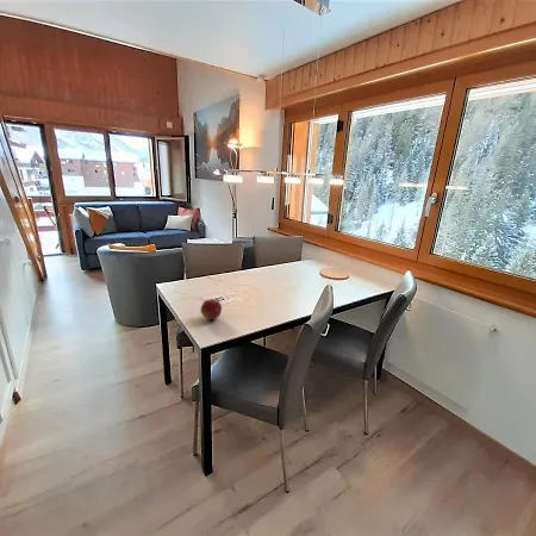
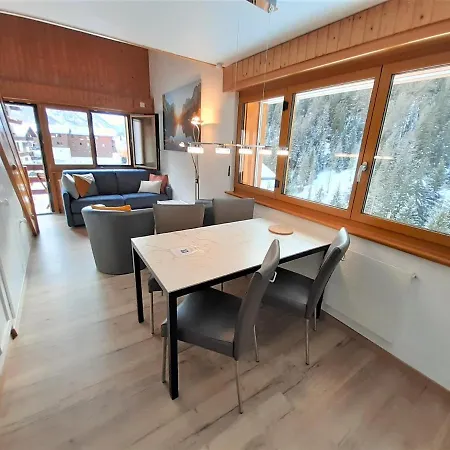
- fruit (210, 308)
